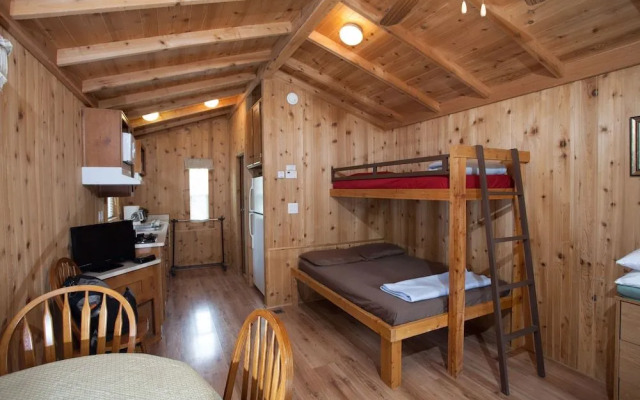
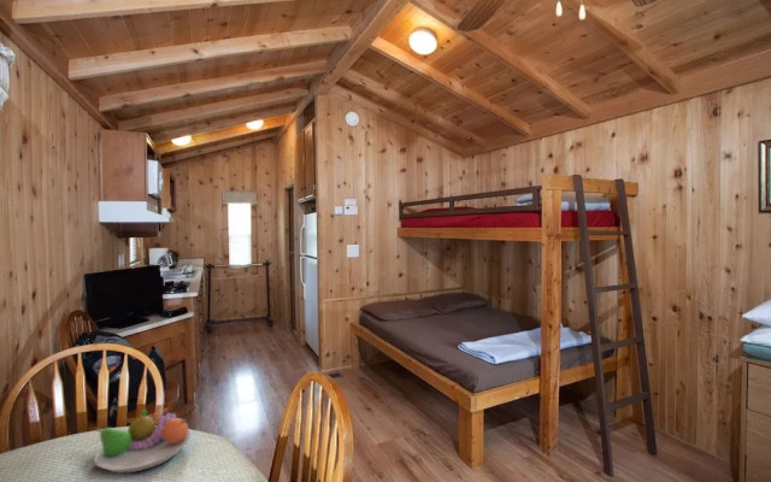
+ fruit bowl (142, 436)
